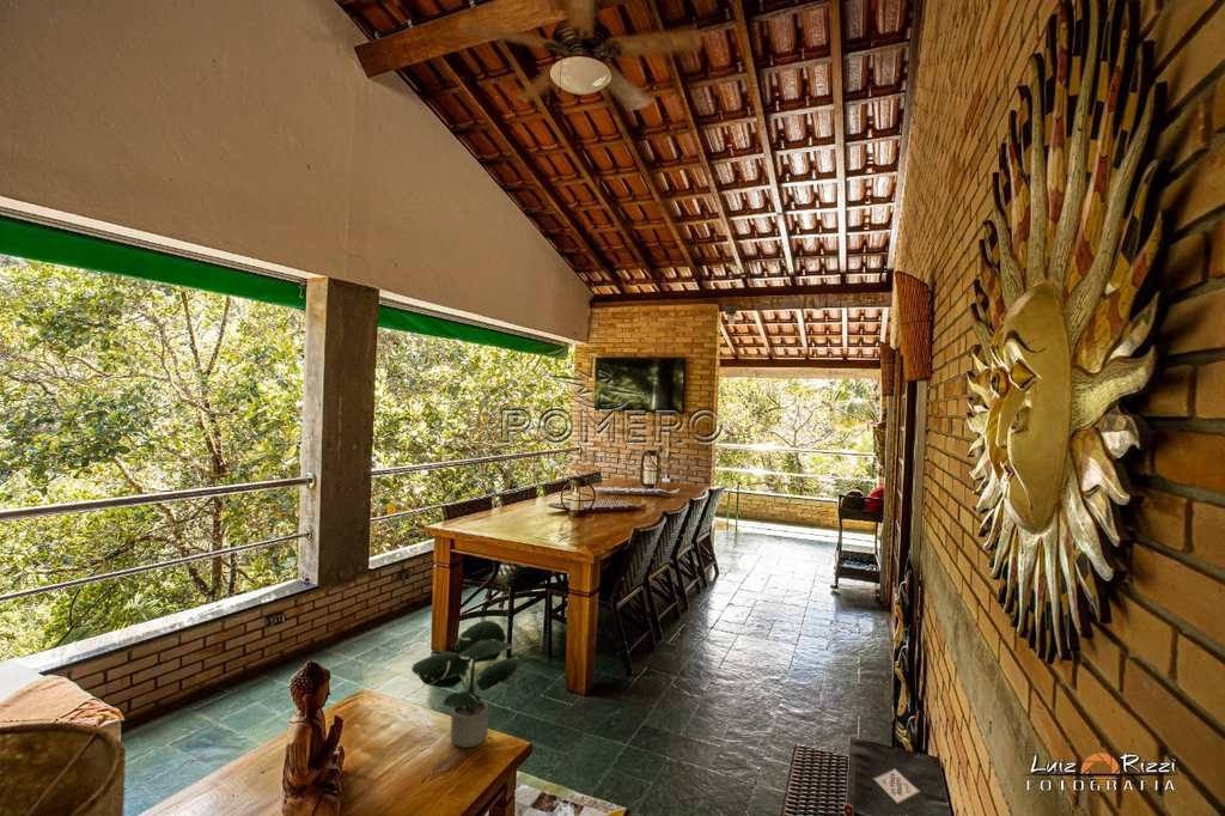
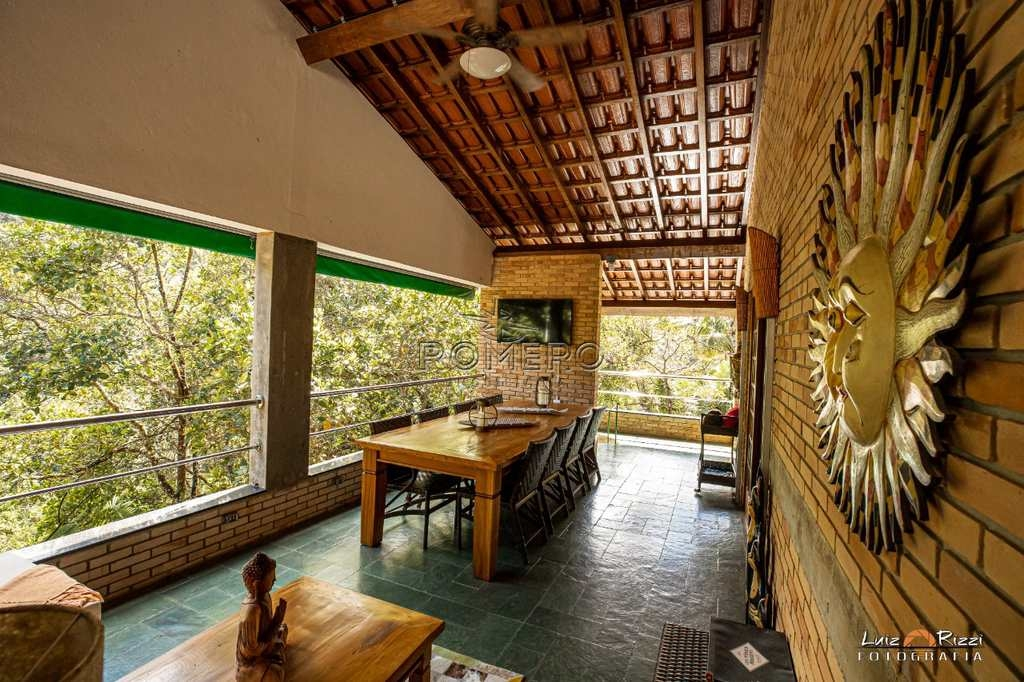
- potted plant (465, 687)
